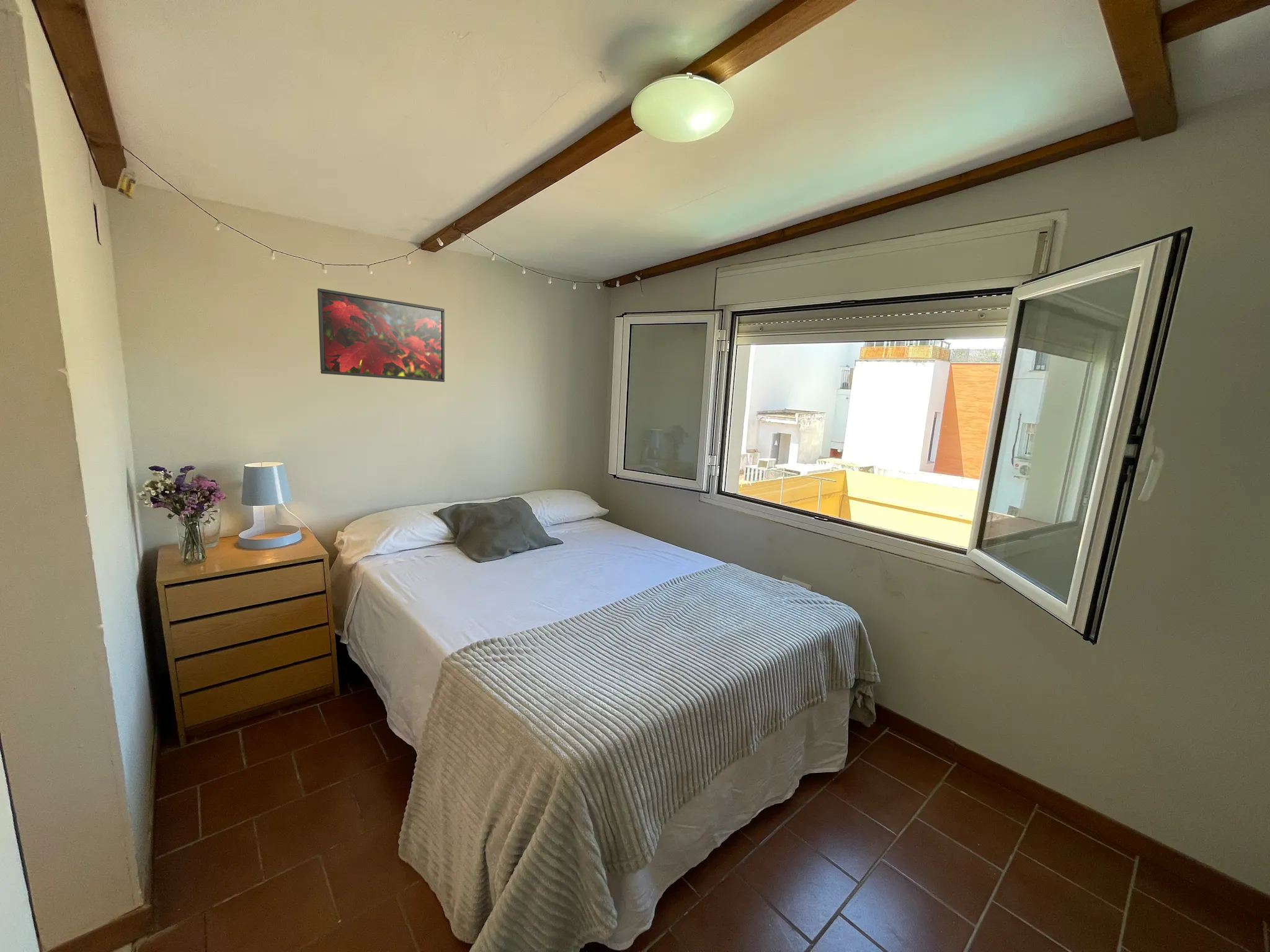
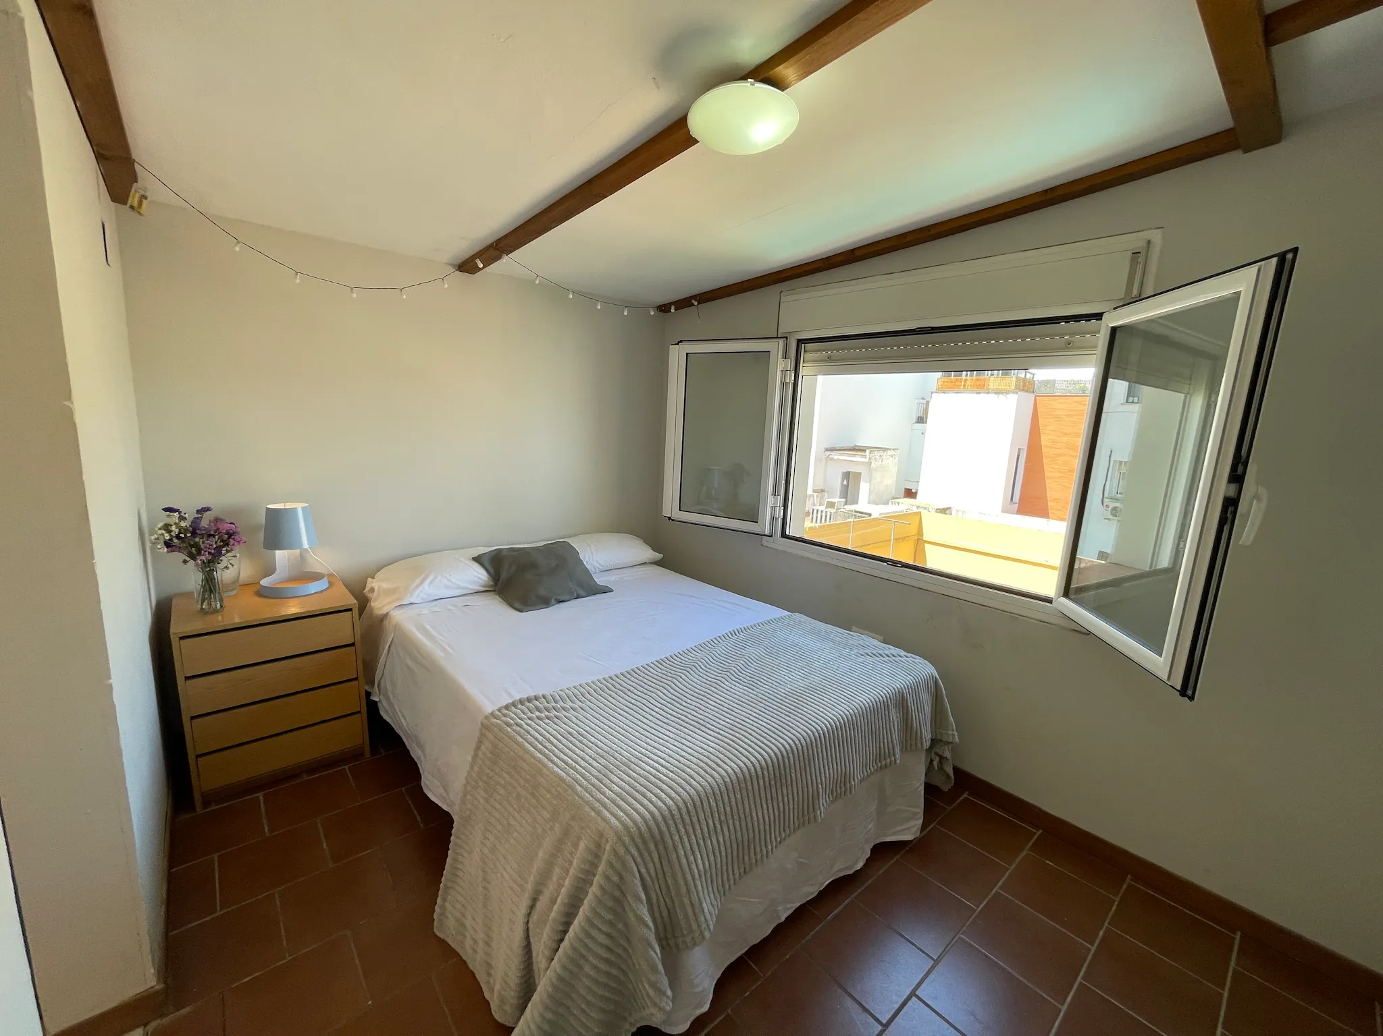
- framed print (386, 339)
